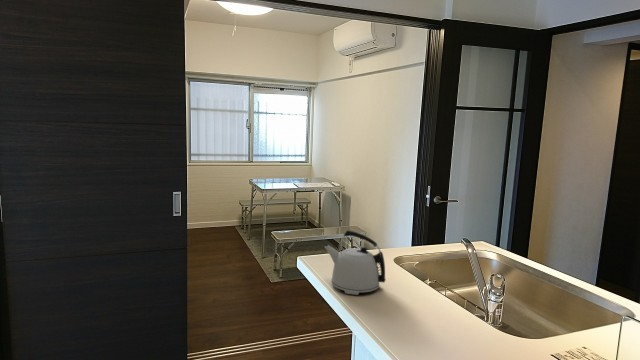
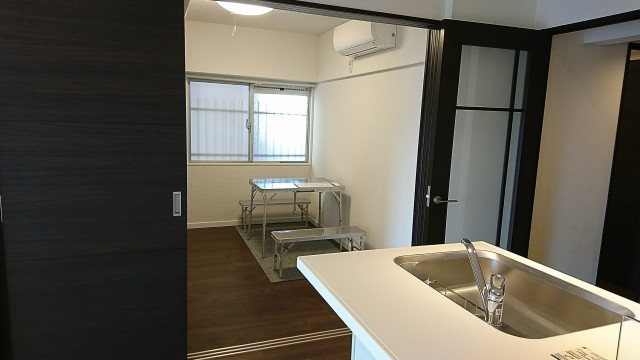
- kettle (354, 258)
